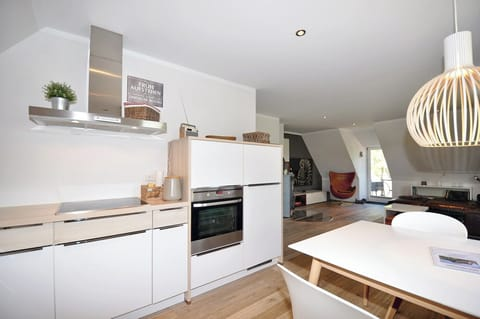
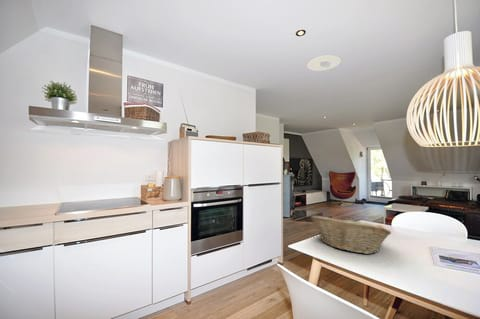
+ recessed light (323, 62)
+ fruit basket (347, 230)
